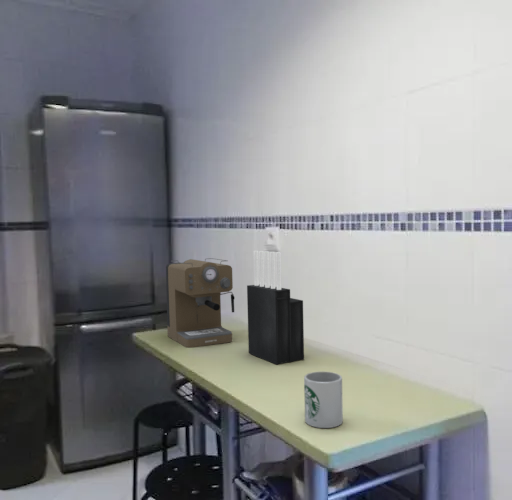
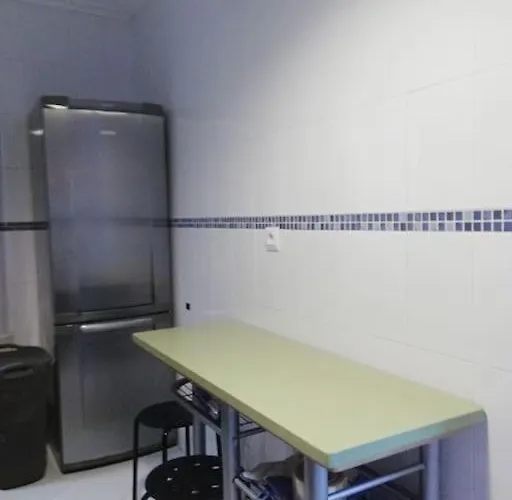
- coffee maker (204, 299)
- knife block (277, 303)
- mug (319, 396)
